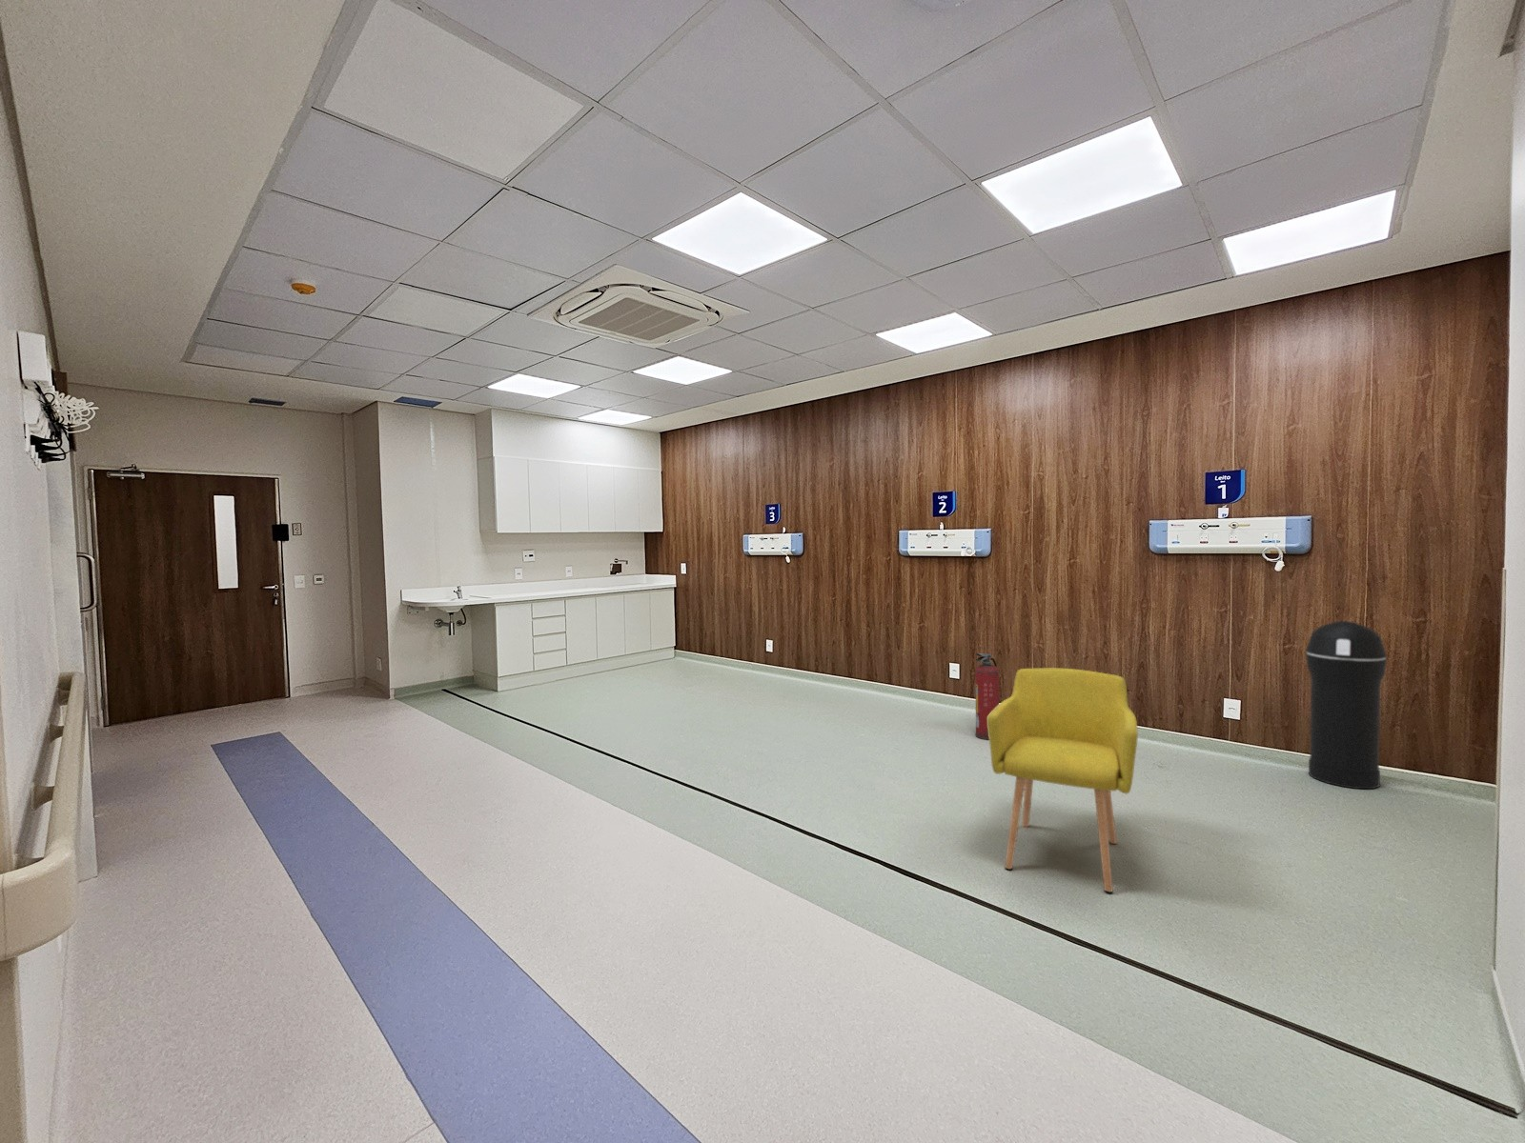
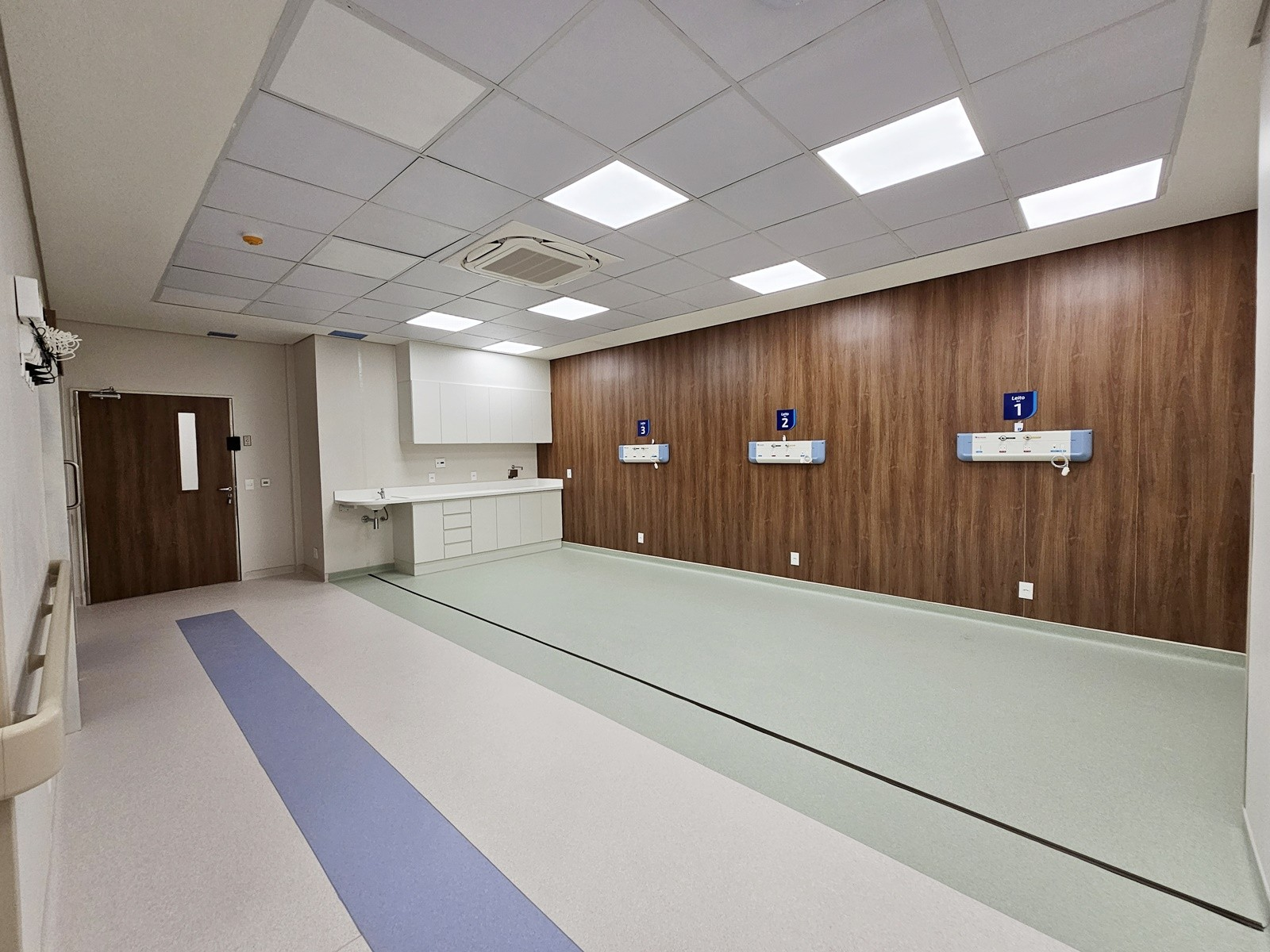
- trash can (1344, 700)
- chair (1064, 765)
- fire extinguisher (987, 694)
